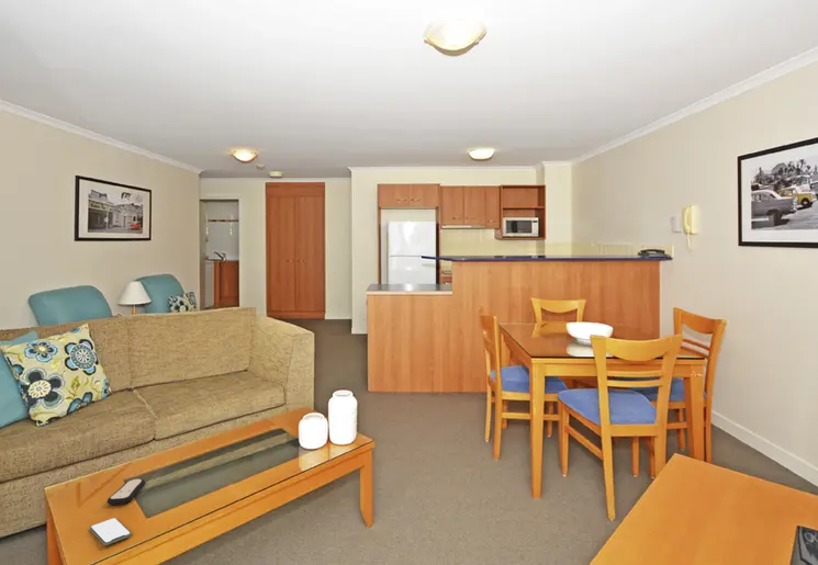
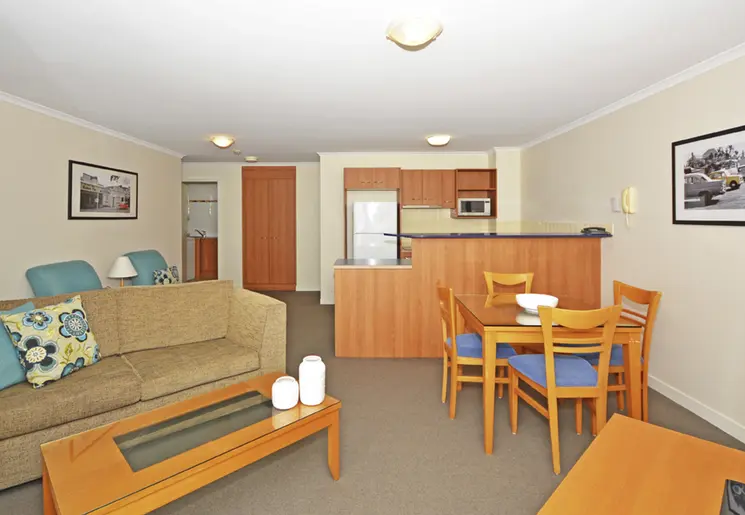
- remote control (127, 490)
- smartphone (110, 531)
